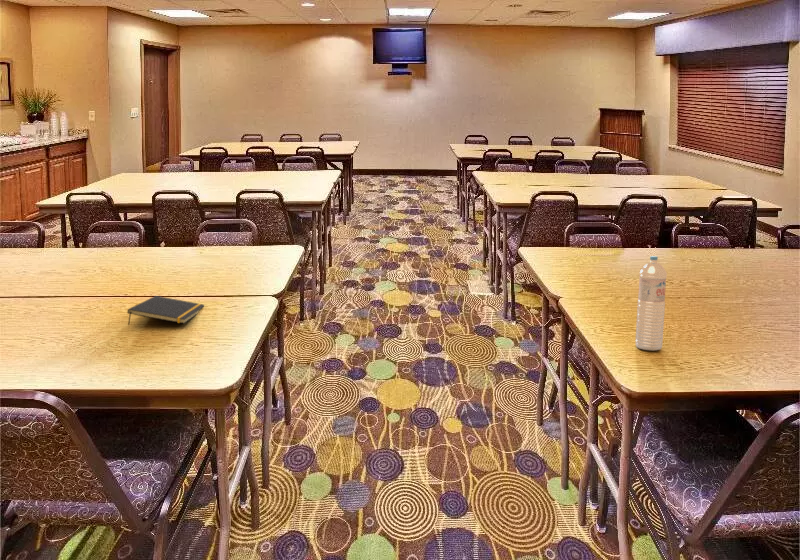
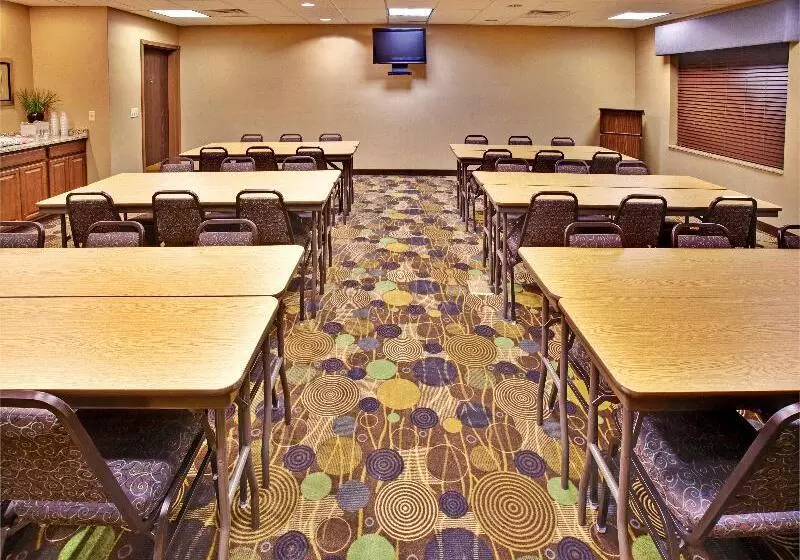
- water bottle (651, 302)
- notepad (169, 308)
